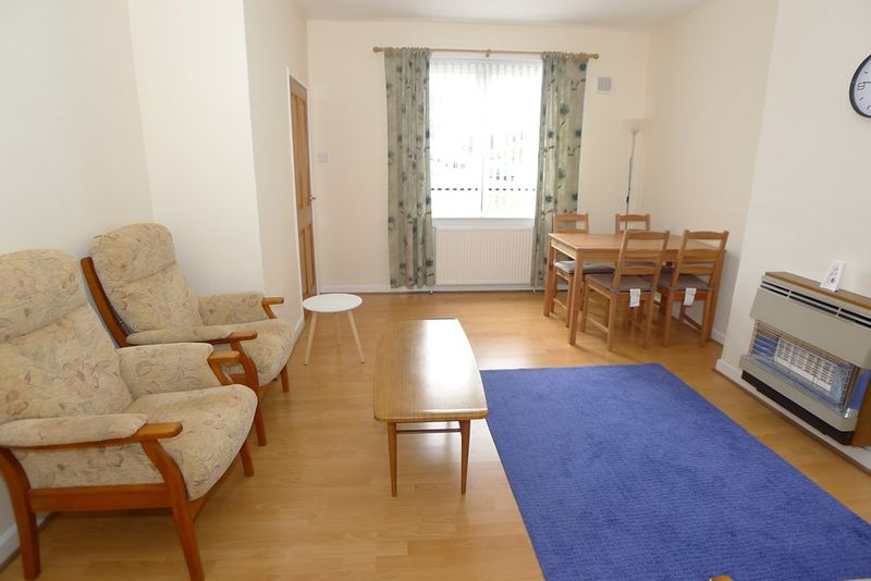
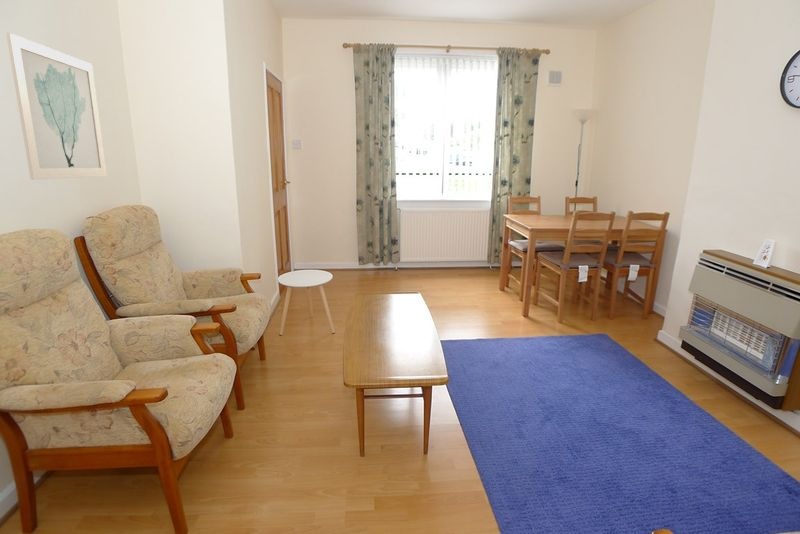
+ wall art (64, 115)
